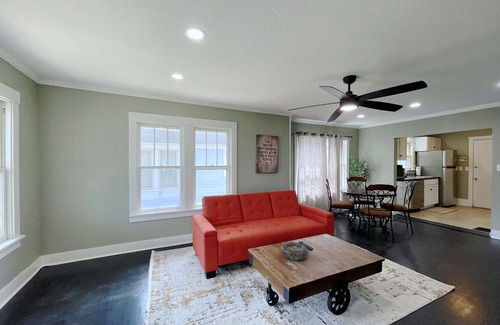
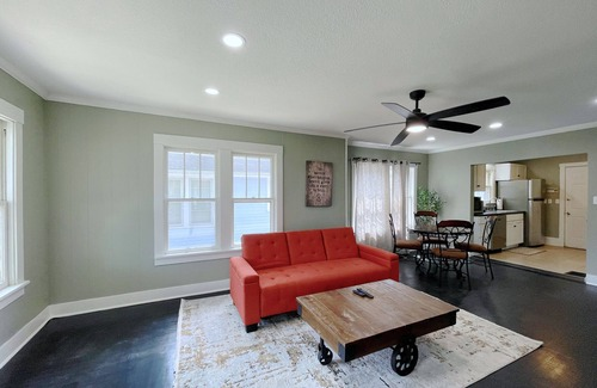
- decorative bowl (294, 250)
